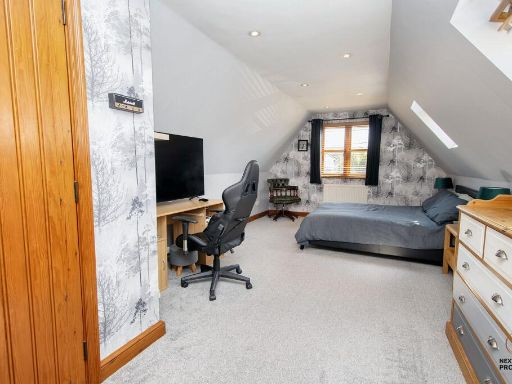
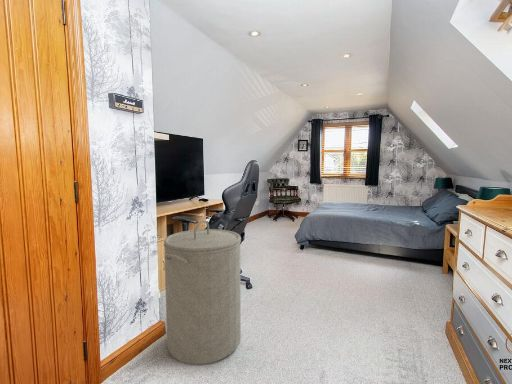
+ laundry hamper (204, 281)
